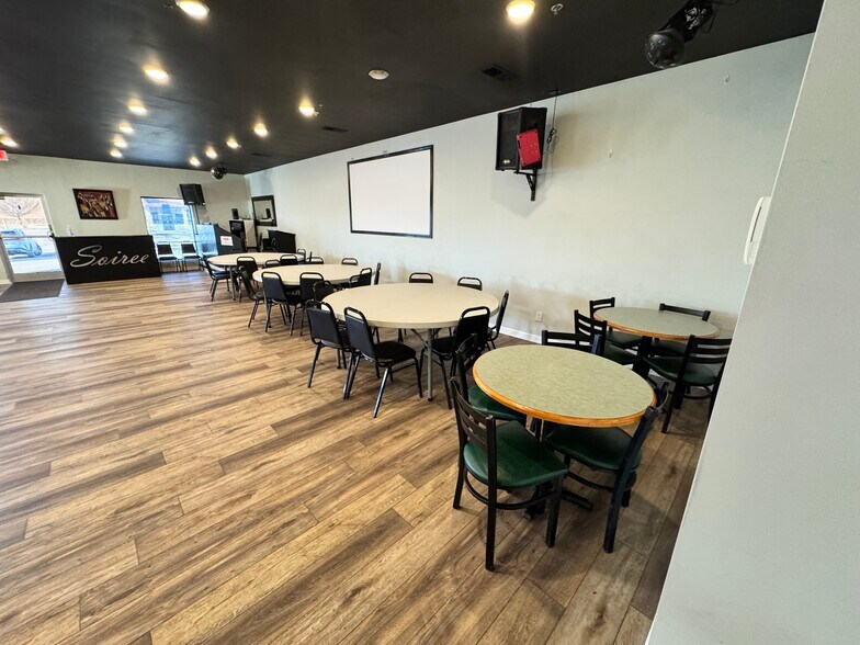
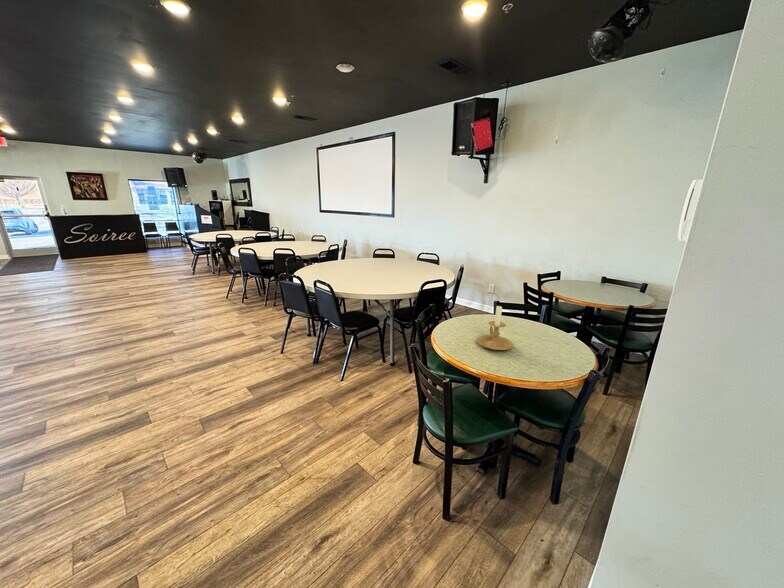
+ candle holder (496, 325)
